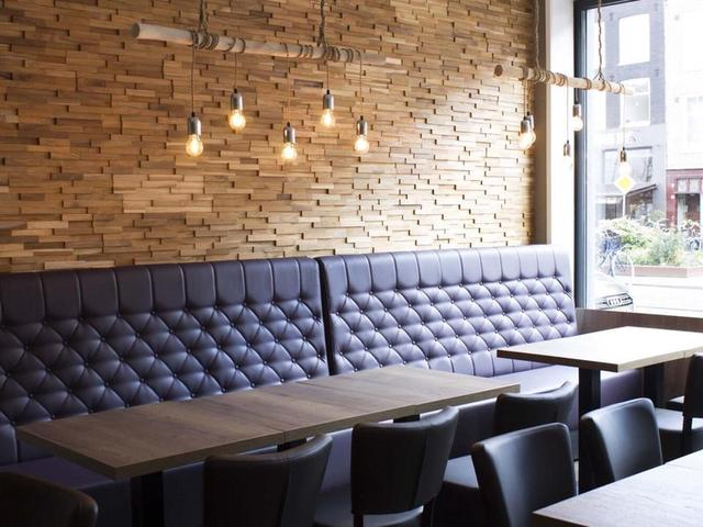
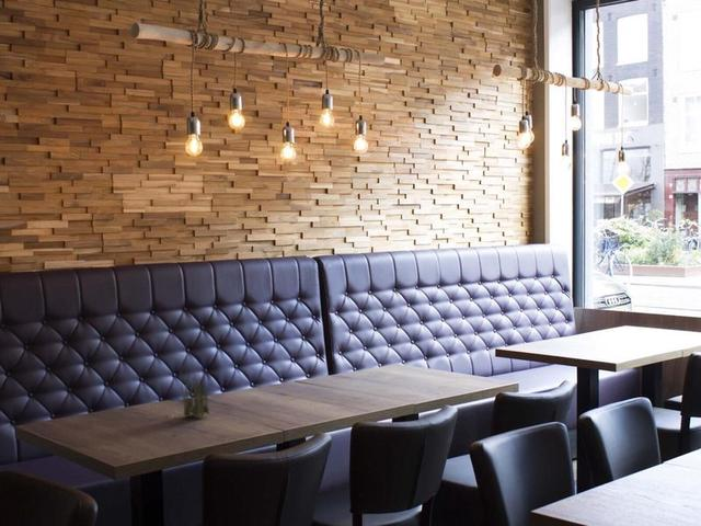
+ plant (187, 385)
